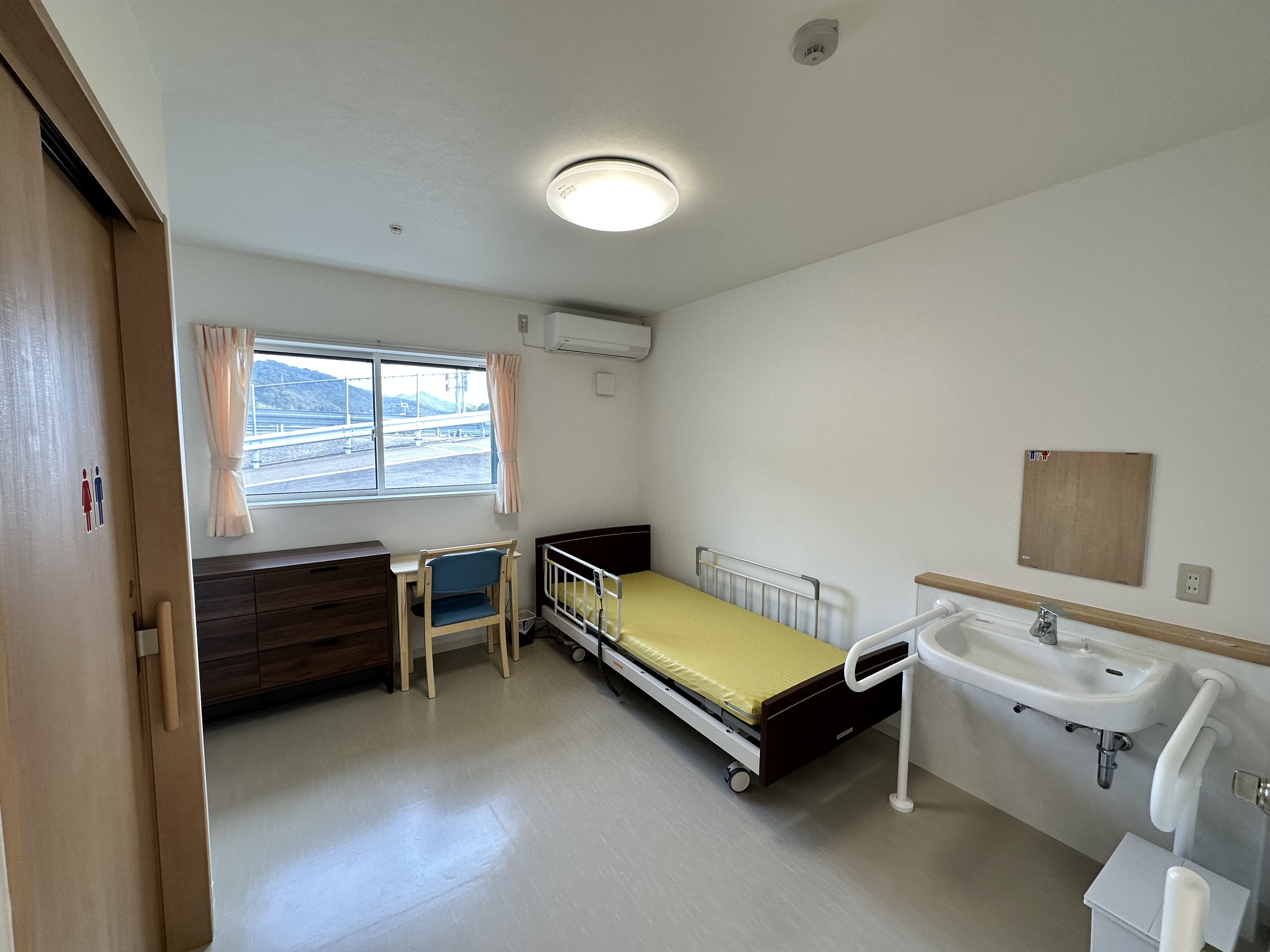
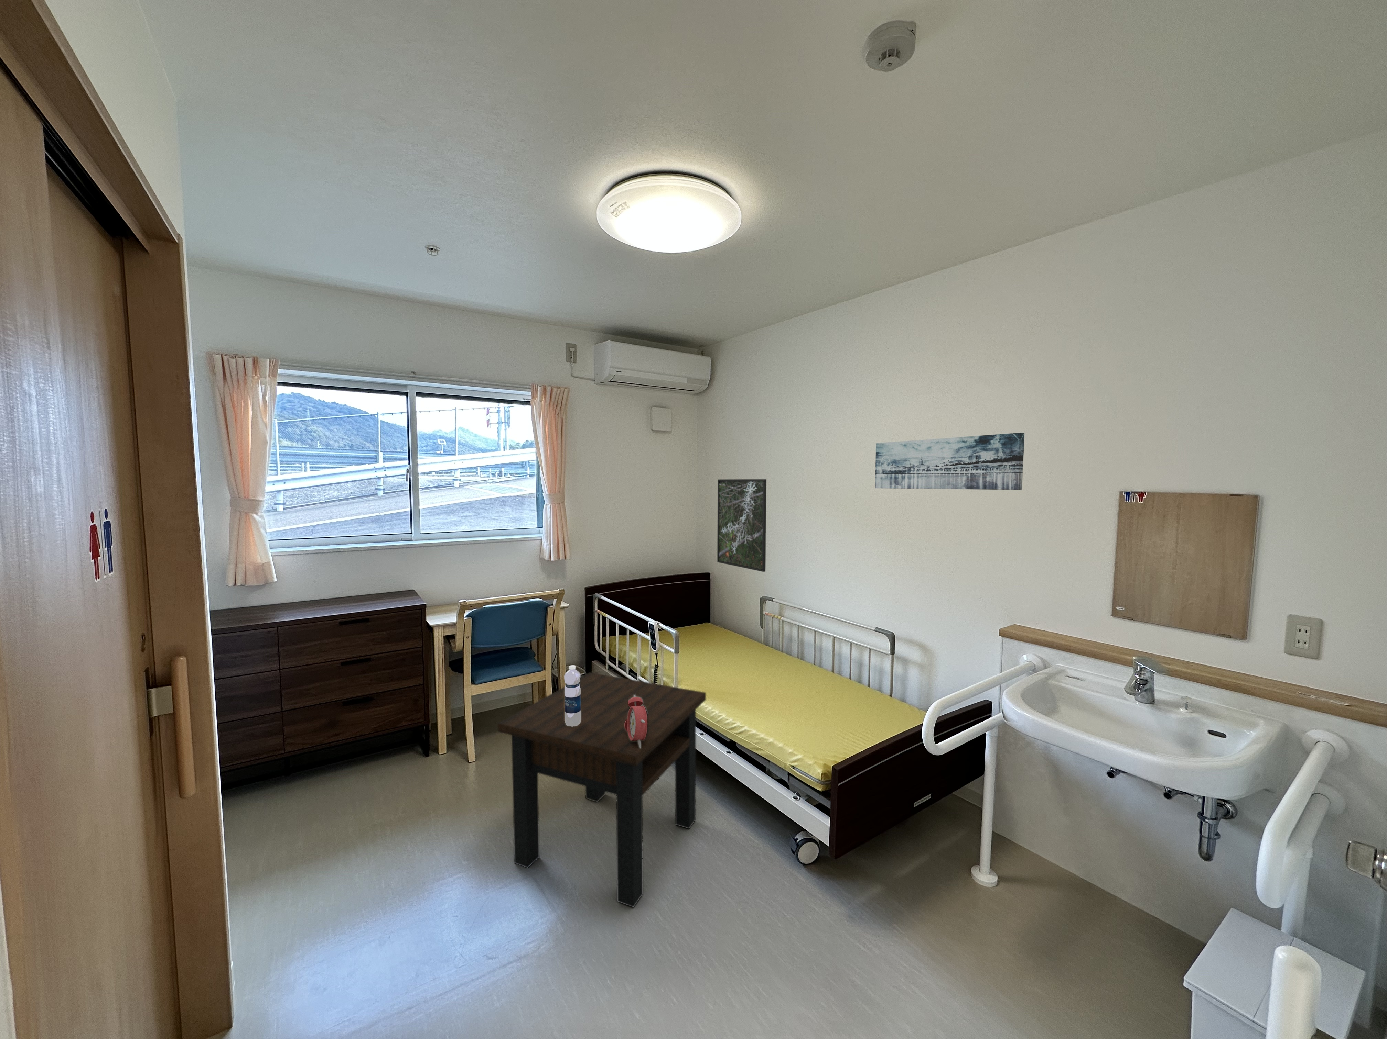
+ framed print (740, 523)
+ water bottle (572, 694)
+ wall art (940, 464)
+ side table (609, 774)
+ alarm clock (637, 718)
